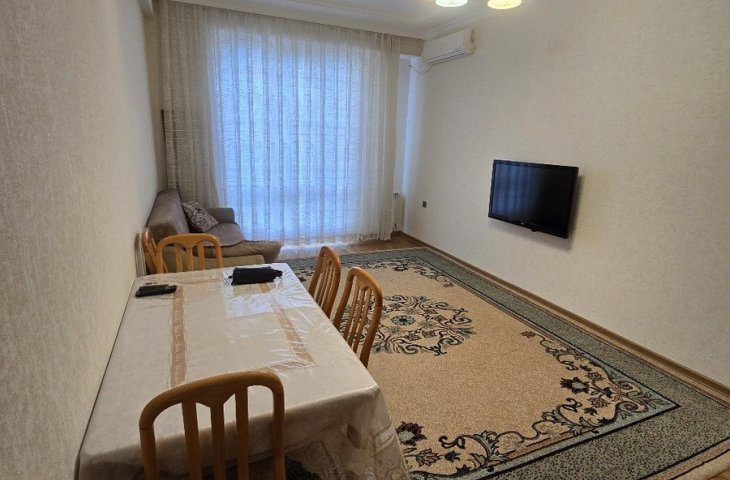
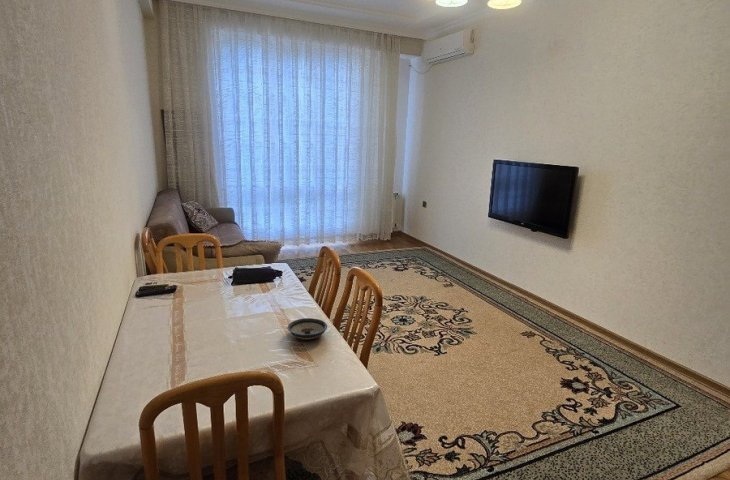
+ saucer (307, 330)
